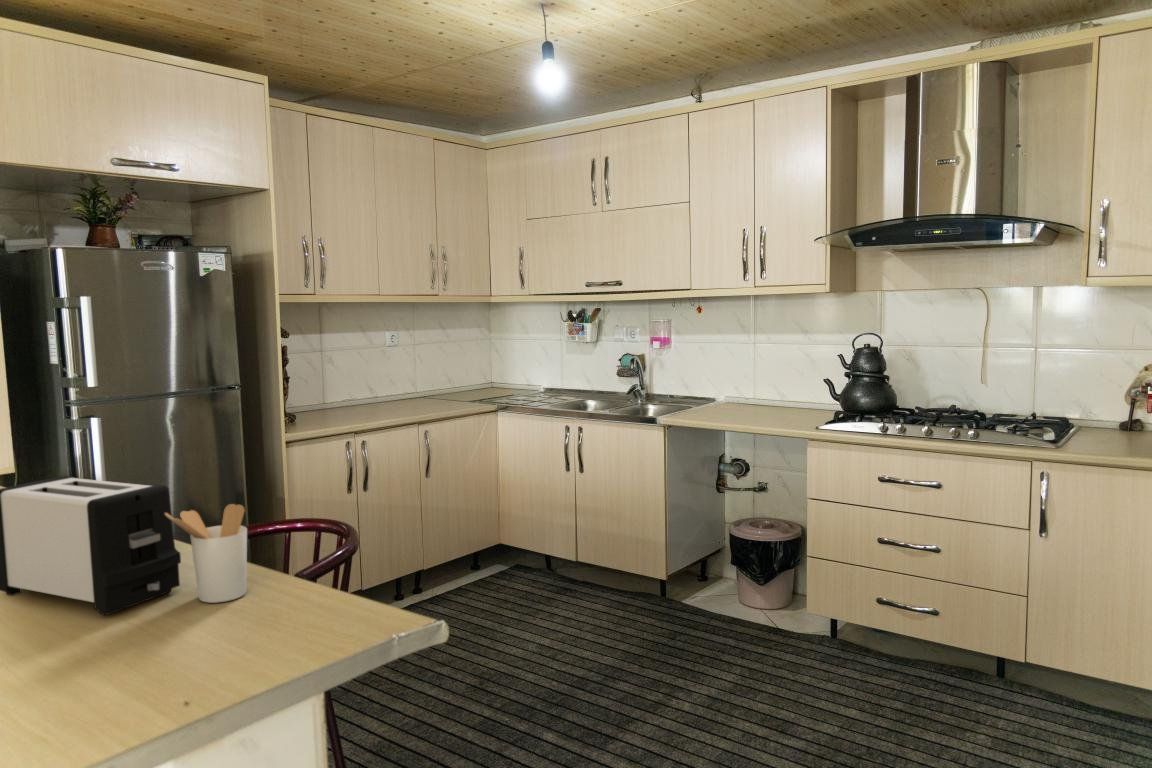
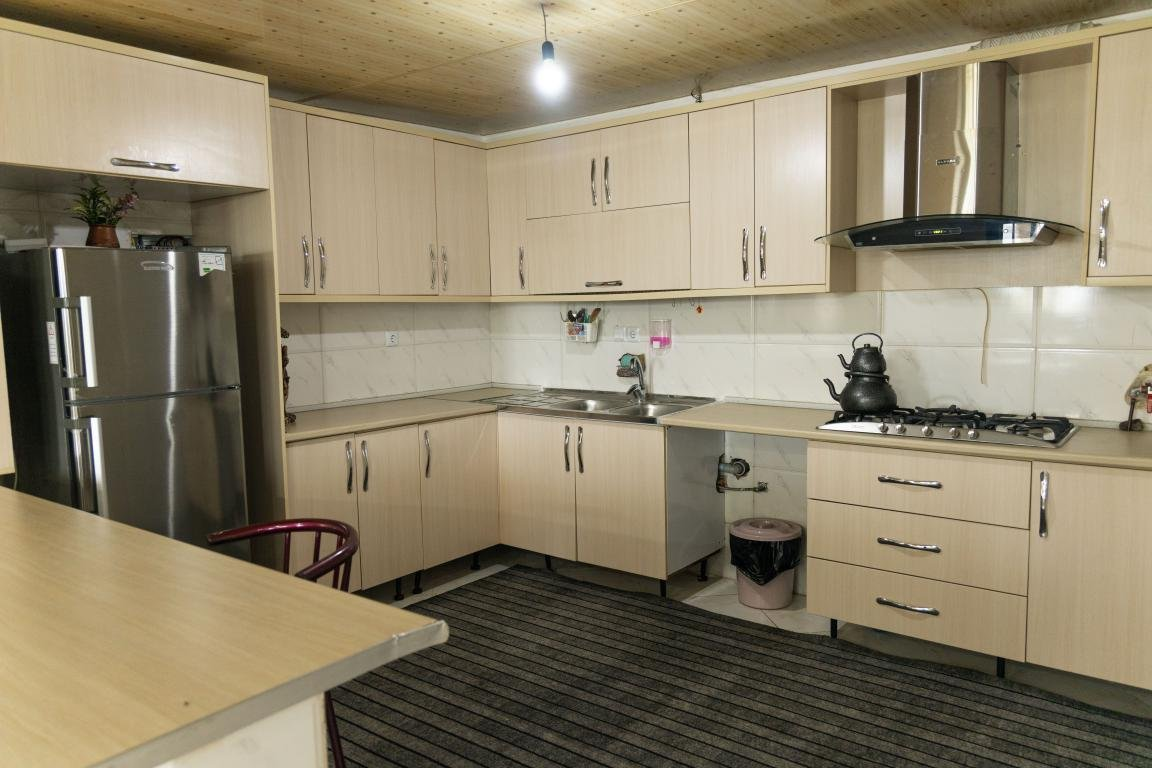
- toaster (86, 540)
- utensil holder (207, 551)
